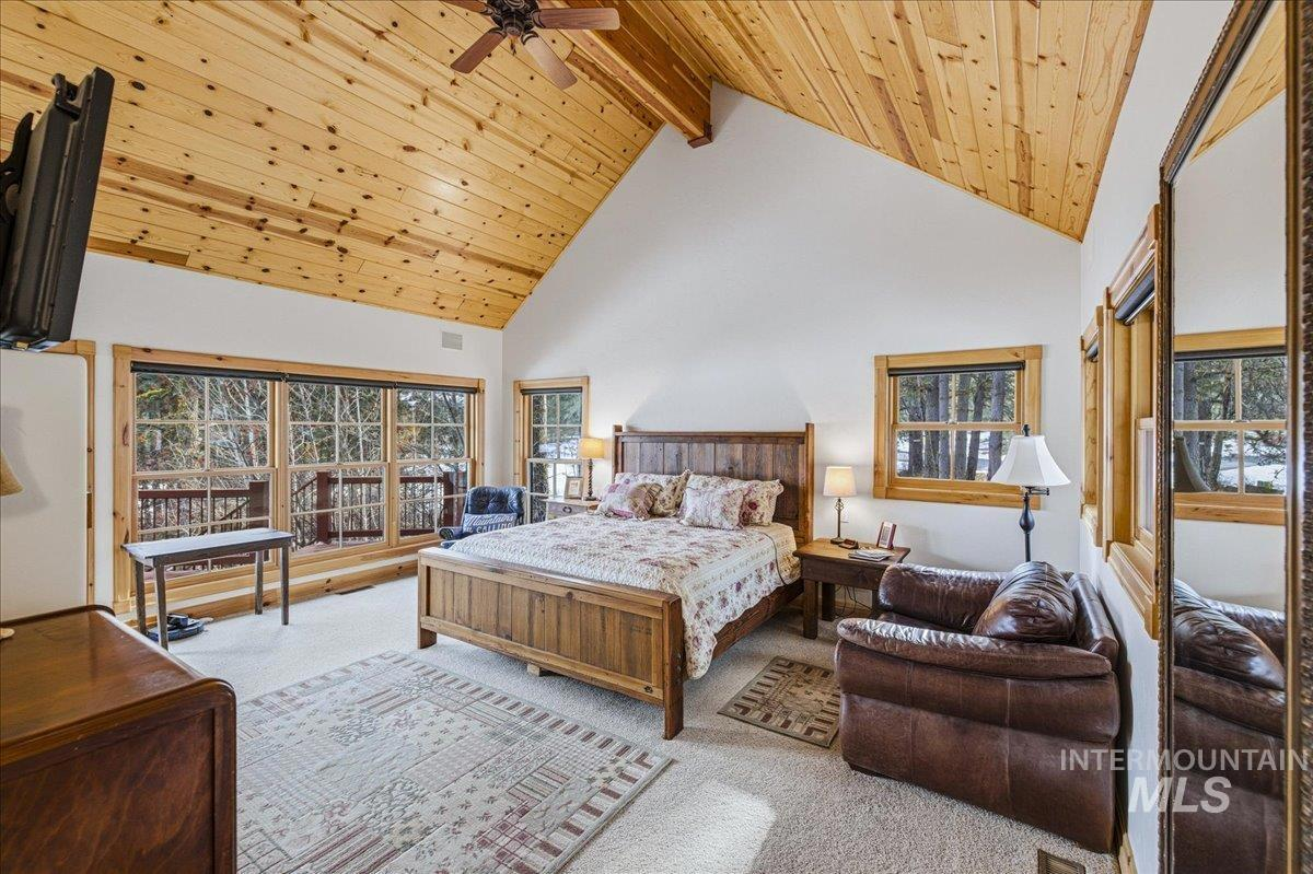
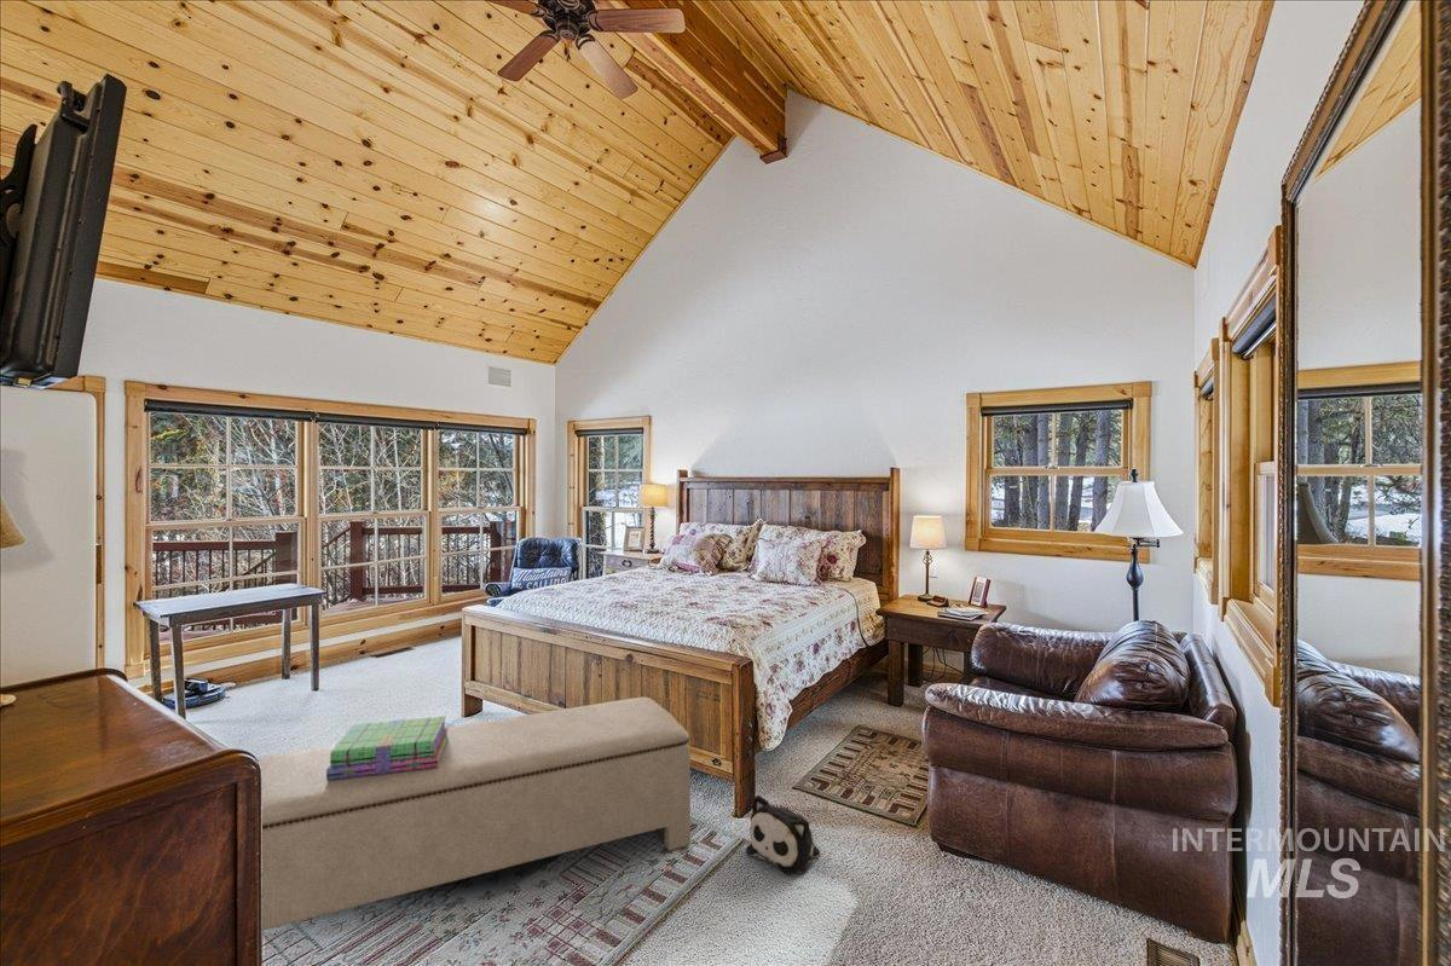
+ stack of books (392, 745)
+ bench (479, 803)
+ plush toy (788, 821)
